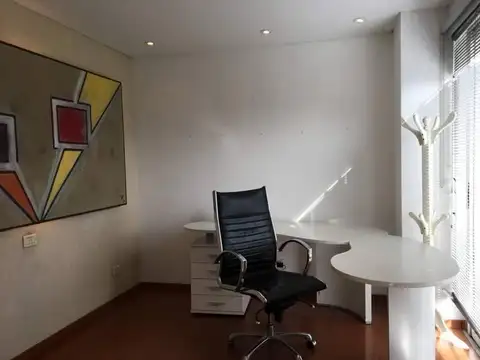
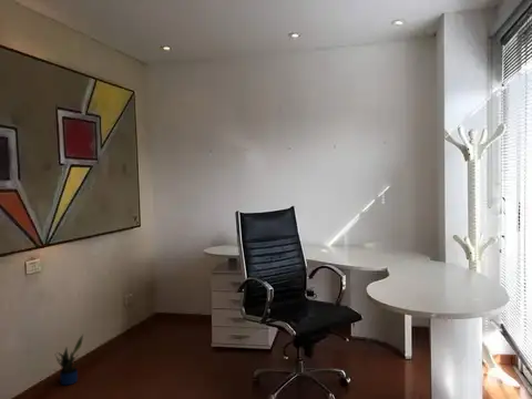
+ potted plant (70, 359)
